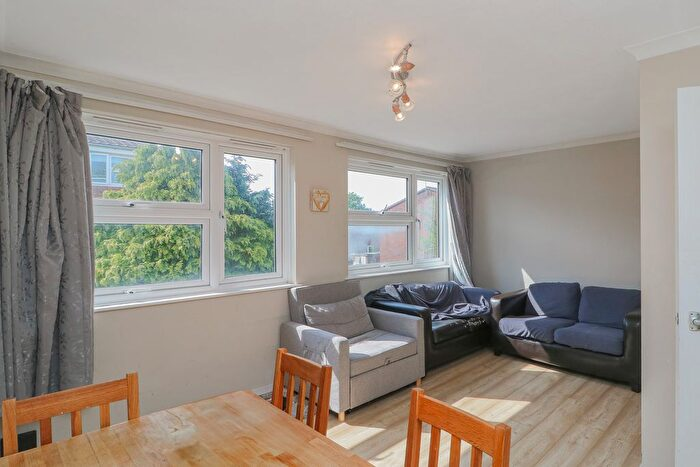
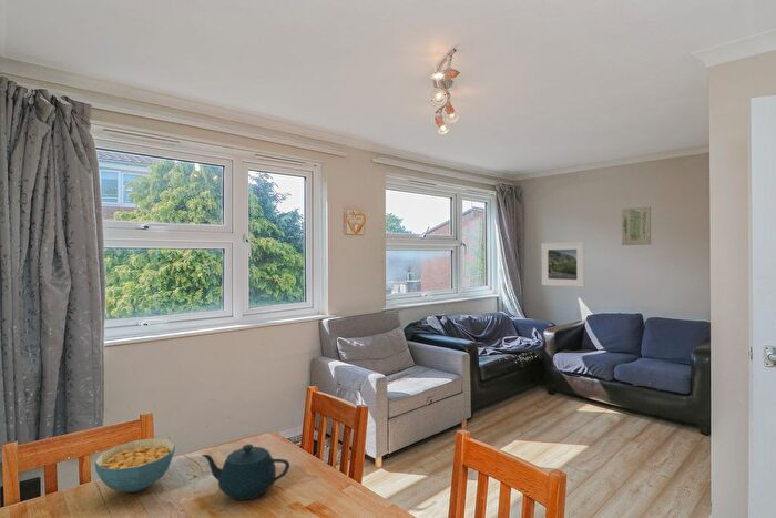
+ teapot (245, 467)
+ cereal bowl (136, 469)
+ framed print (562, 264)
+ wall art (635, 226)
